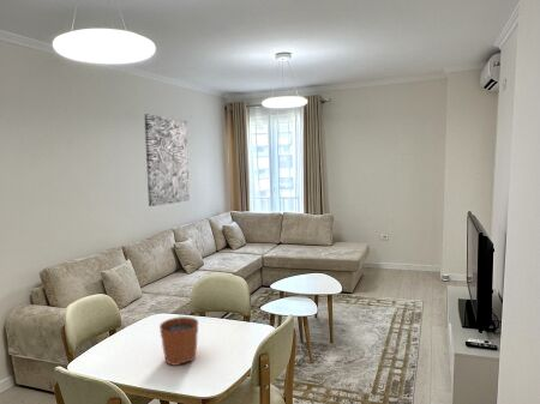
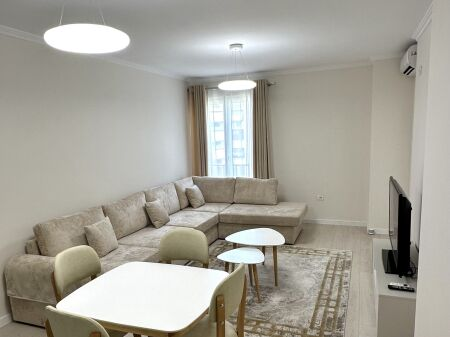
- plant pot (179, 332)
- wall art (168, 161)
